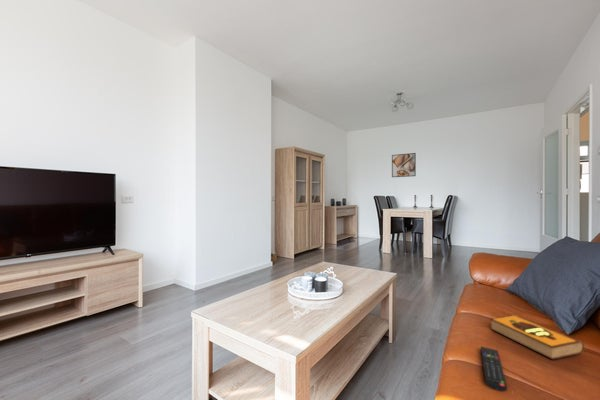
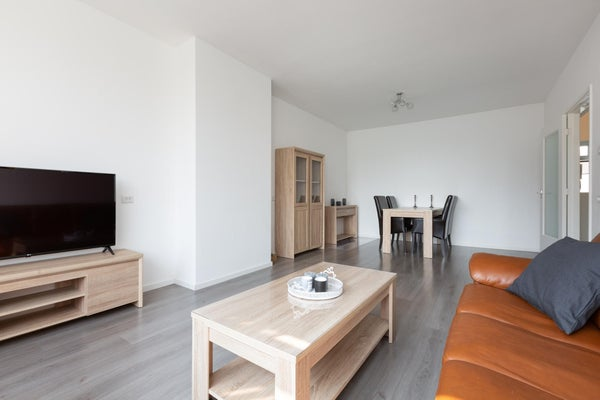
- hardback book (533, 334)
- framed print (403, 165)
- remote control (492, 367)
